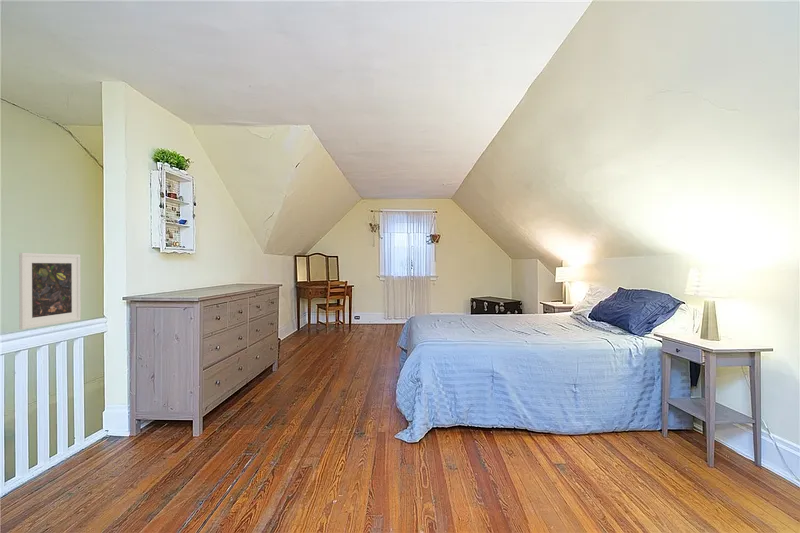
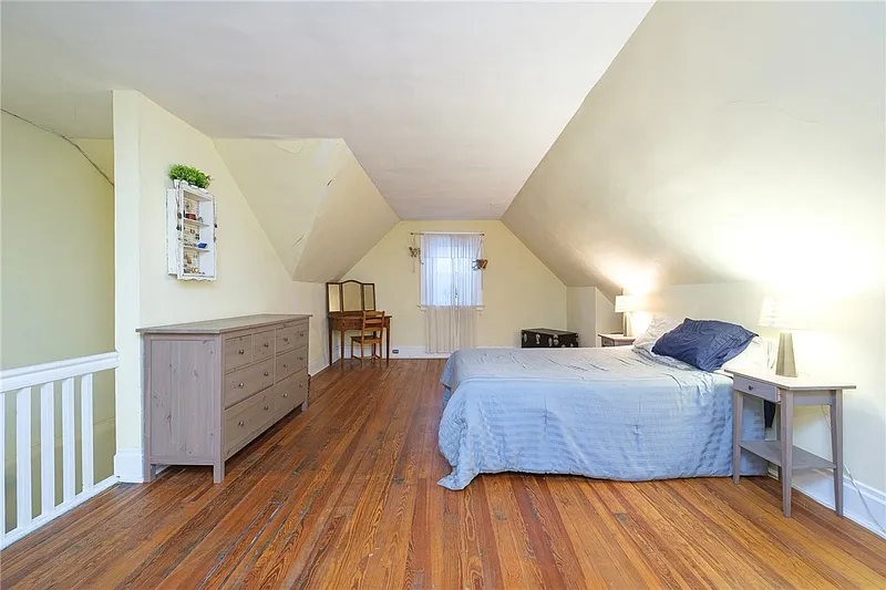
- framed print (52, 289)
